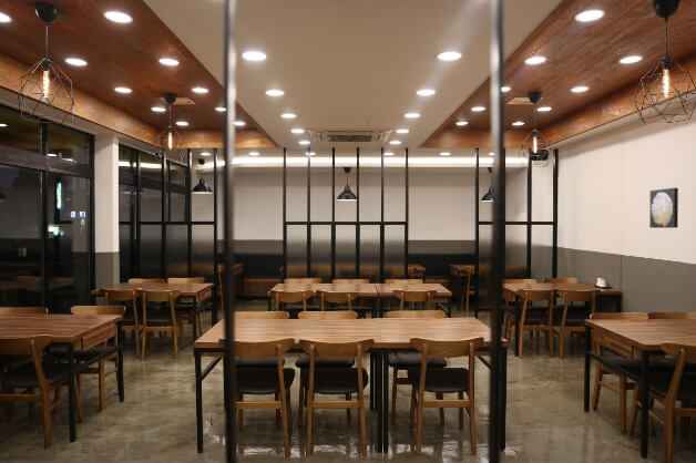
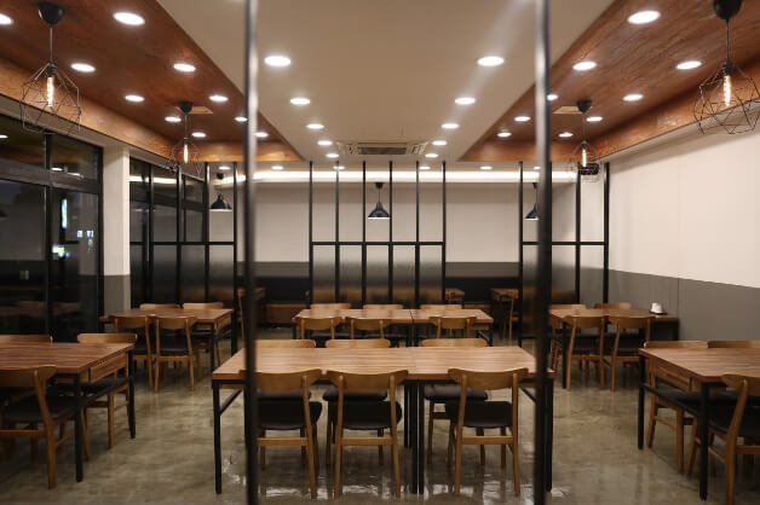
- wall art (663, 208)
